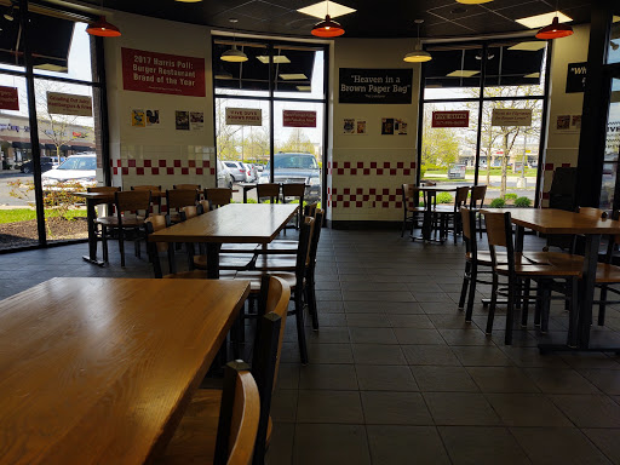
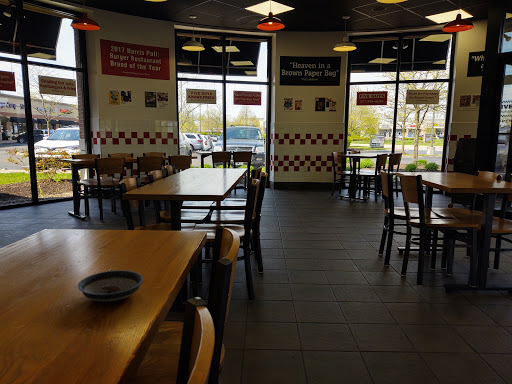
+ saucer (112, 288)
